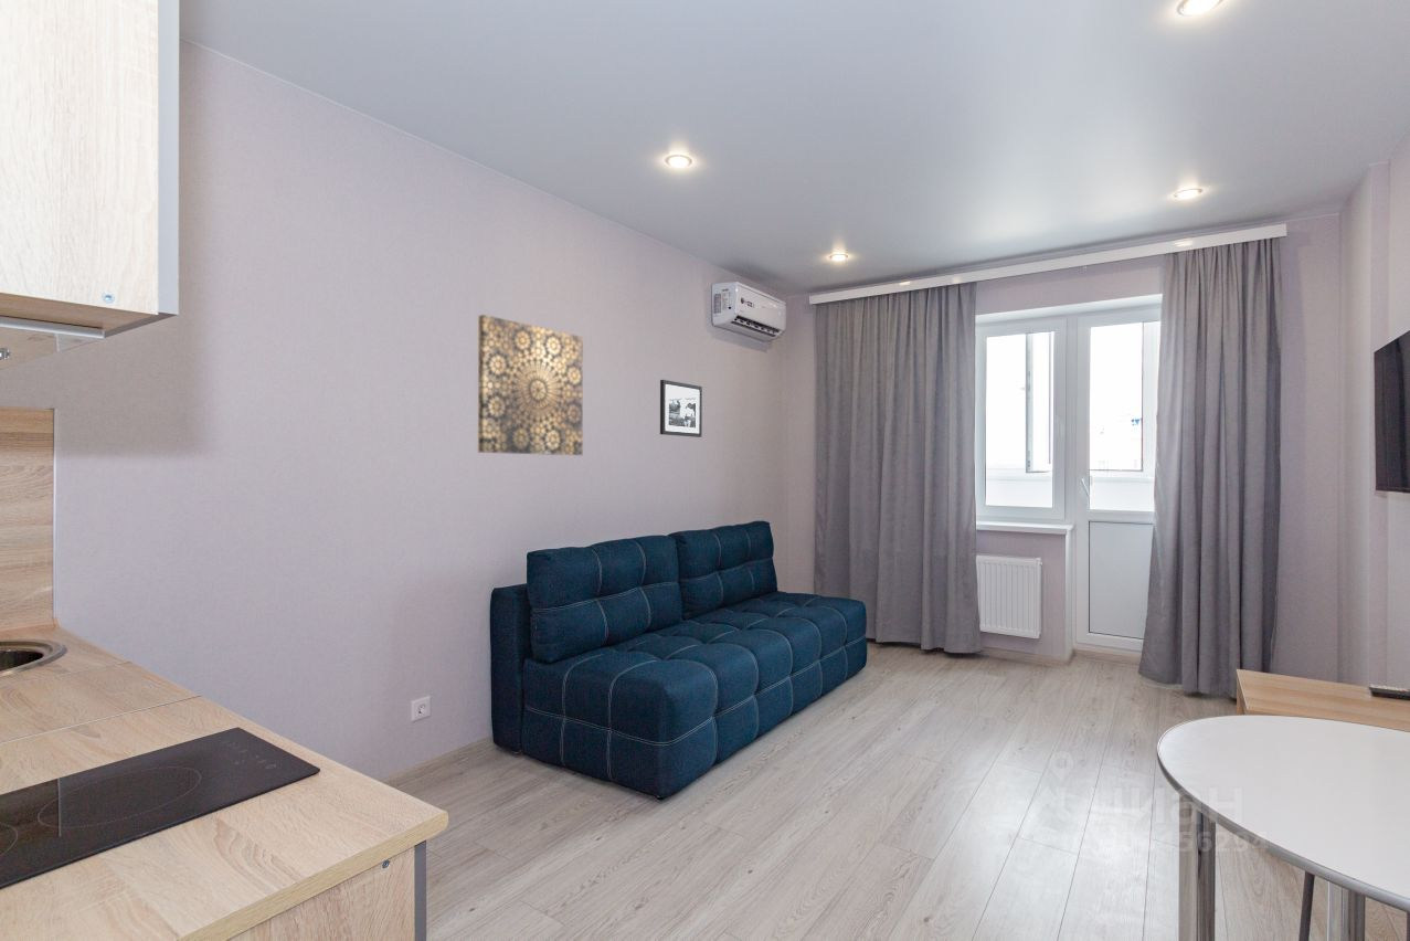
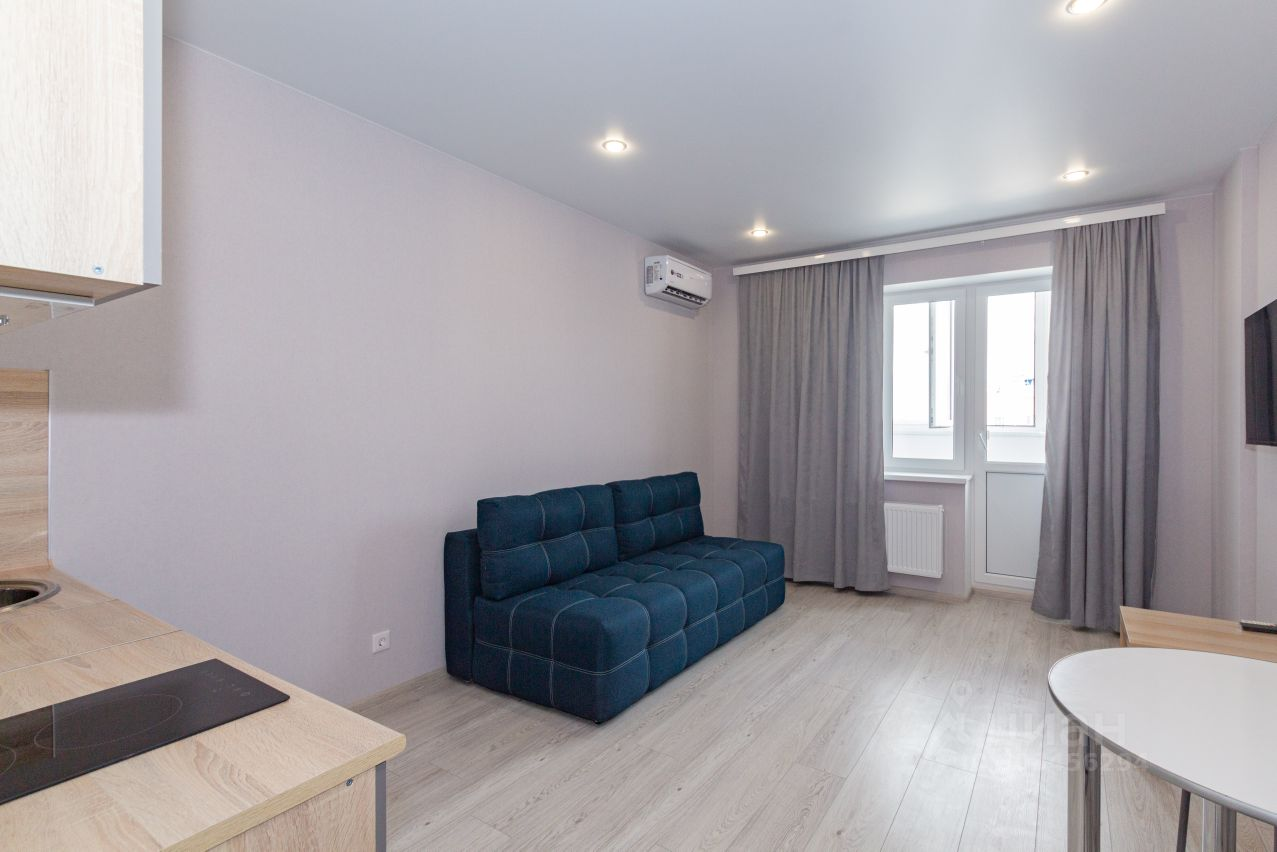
- wall art (533, 390)
- picture frame (681, 409)
